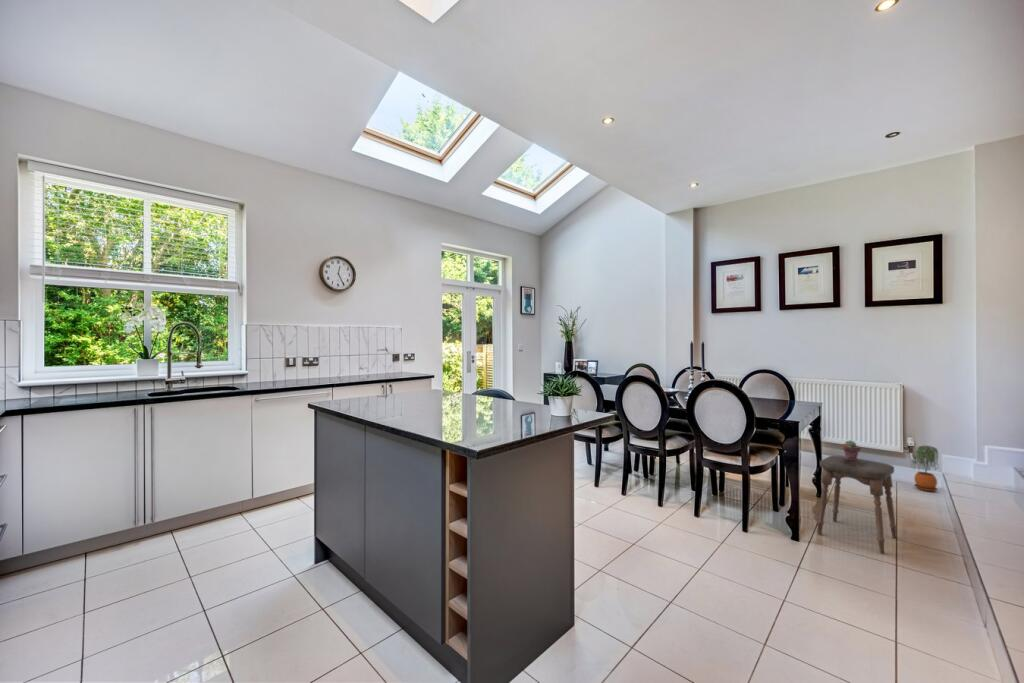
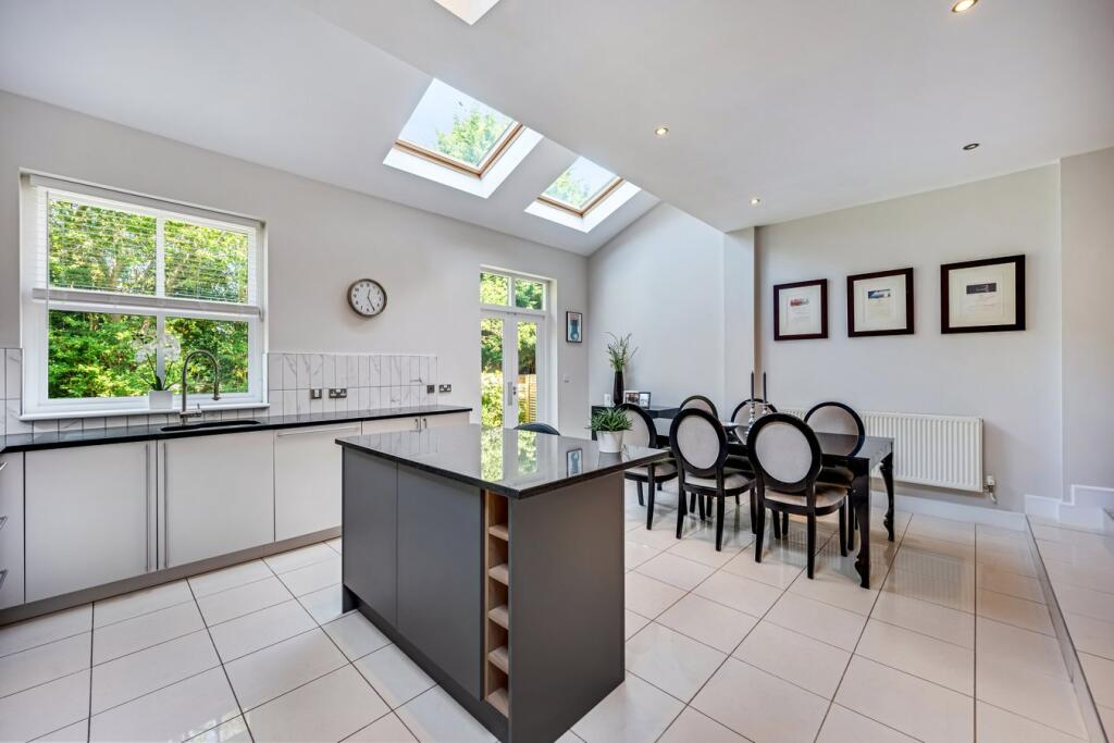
- potted succulent (851, 449)
- stool (870, 493)
- potted plant (924, 468)
